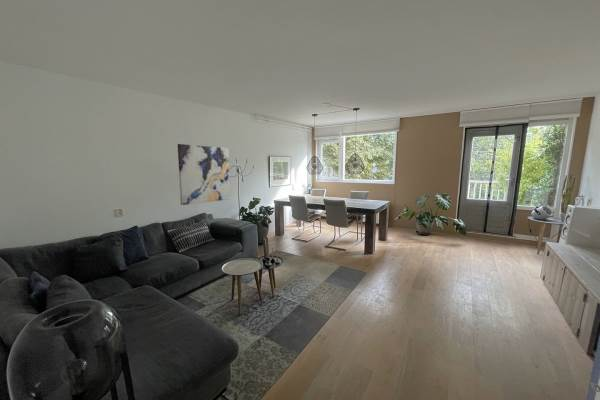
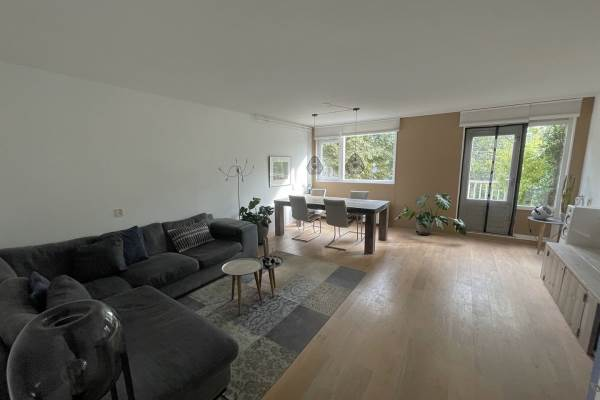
- wall art (206, 174)
